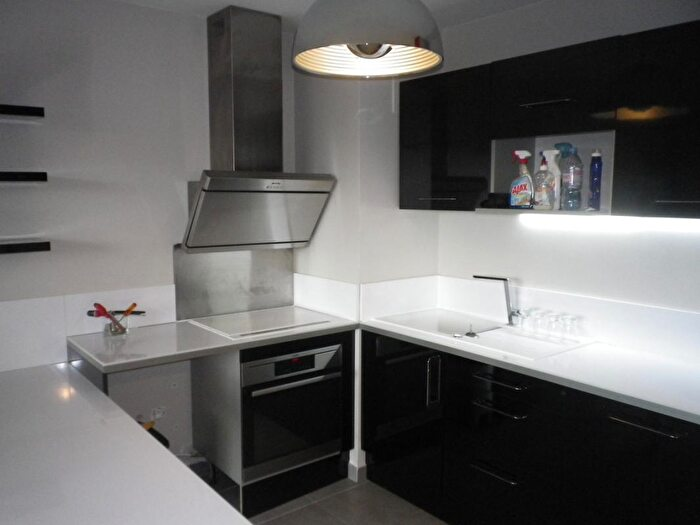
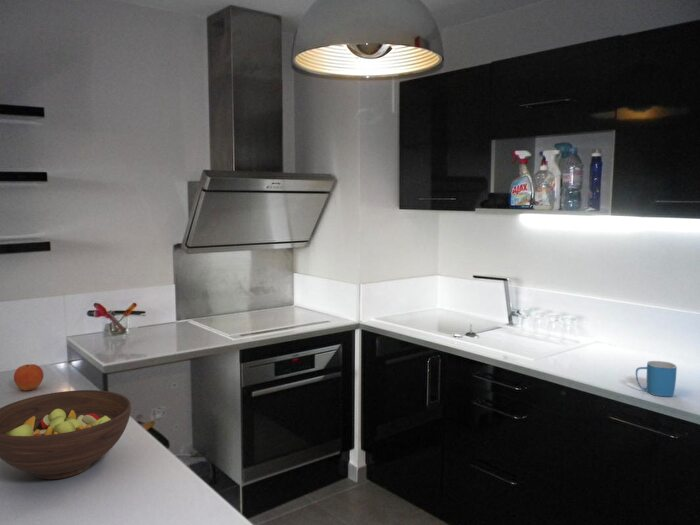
+ fruit (28, 376)
+ mug (655, 378)
+ fruit bowl (62, 440)
